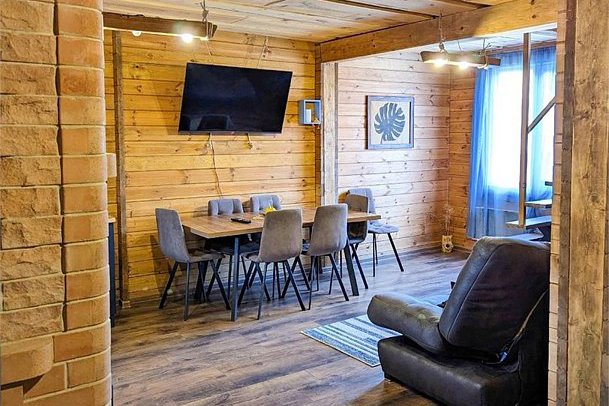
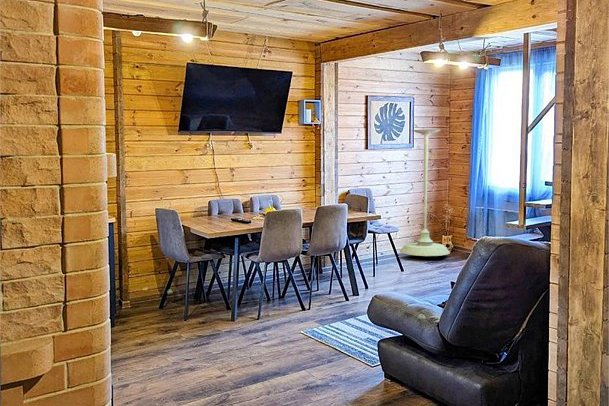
+ plant stand (425, 193)
